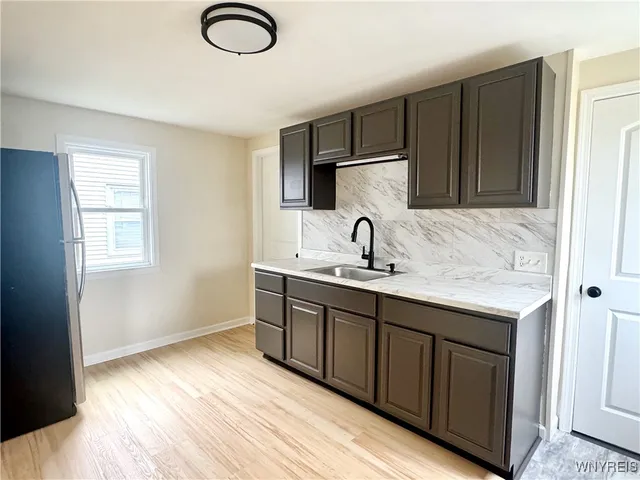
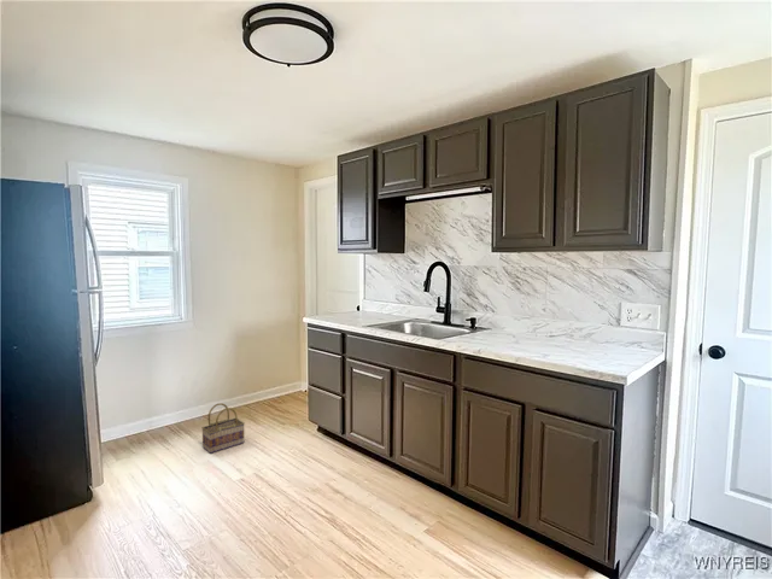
+ basket (223, 425)
